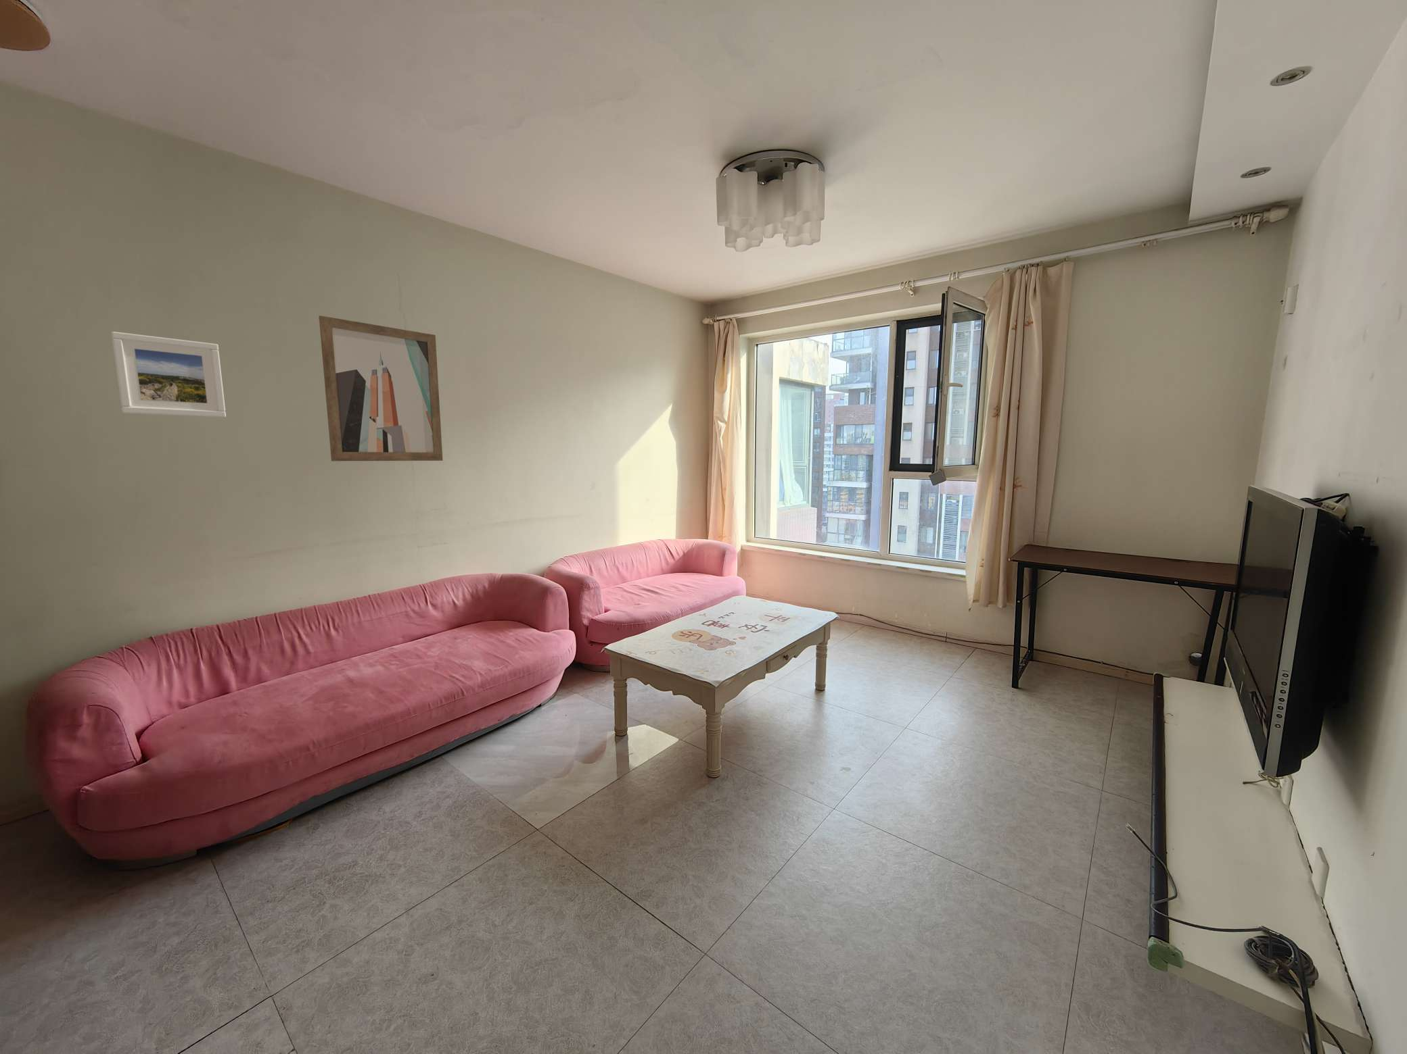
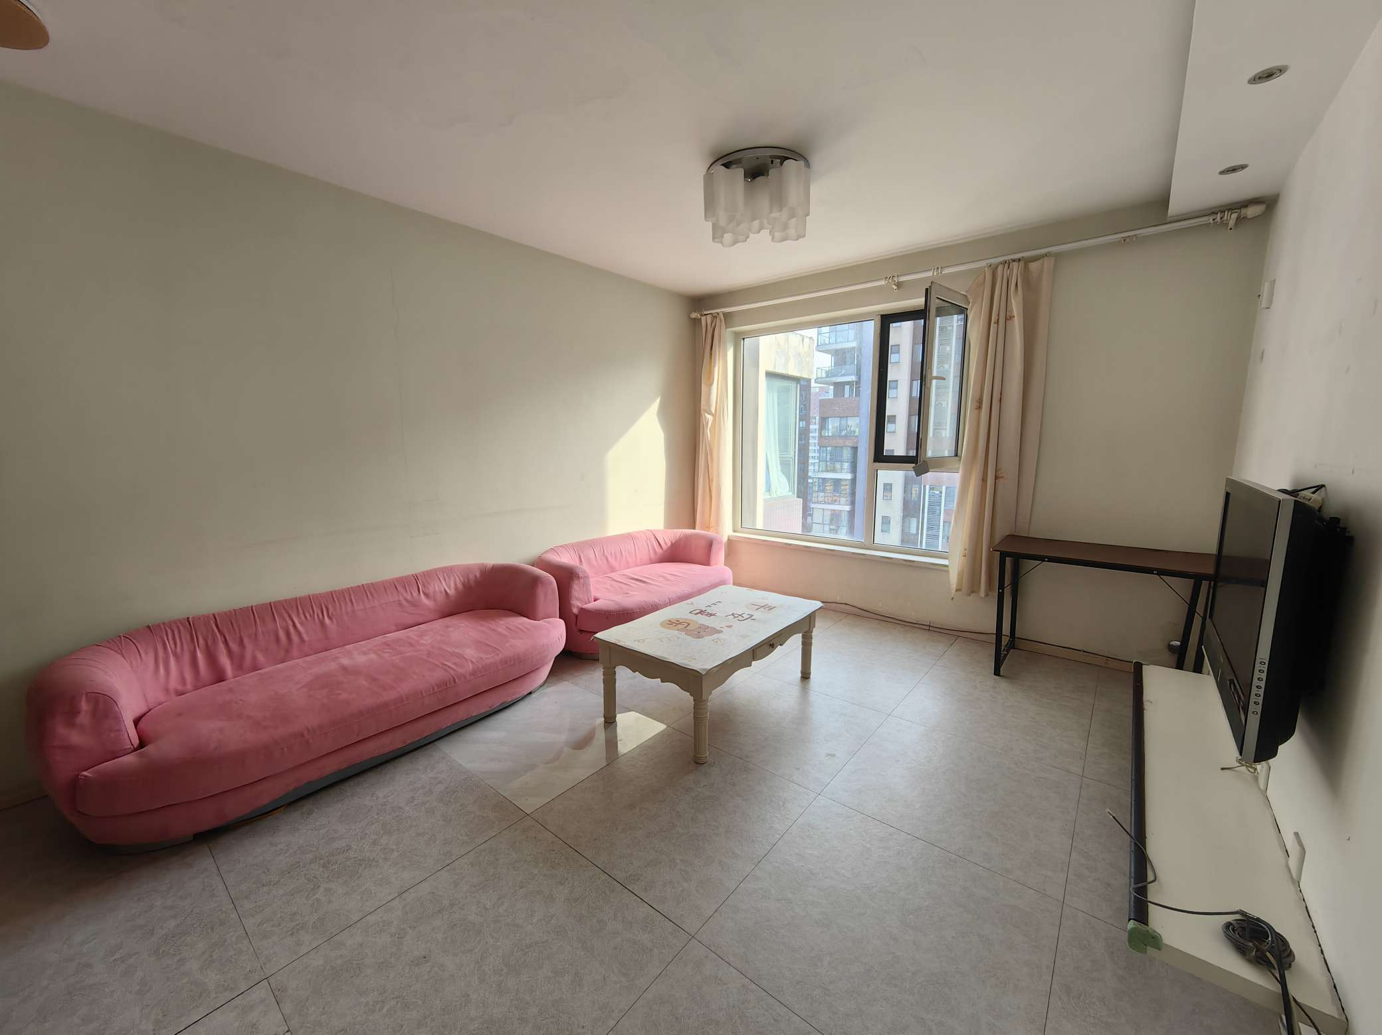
- wall art (386, 394)
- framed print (172, 378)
